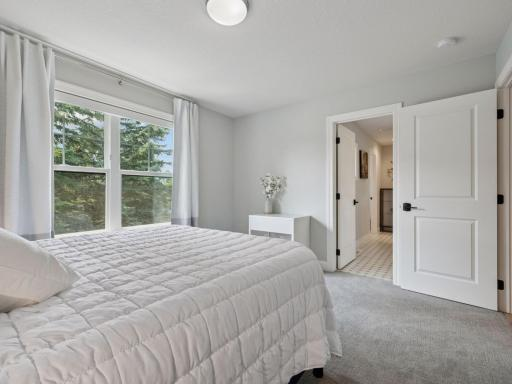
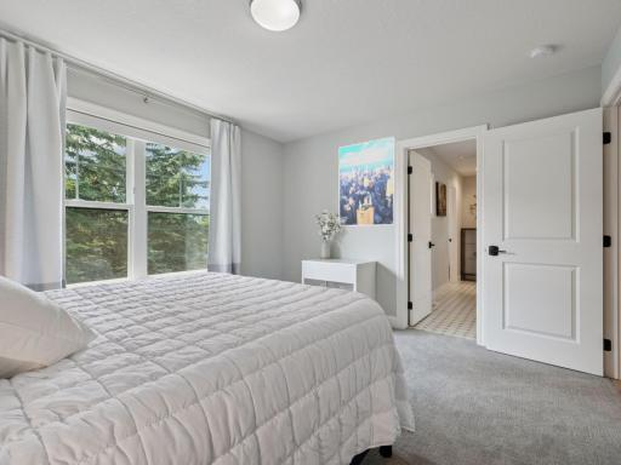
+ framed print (365, 184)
